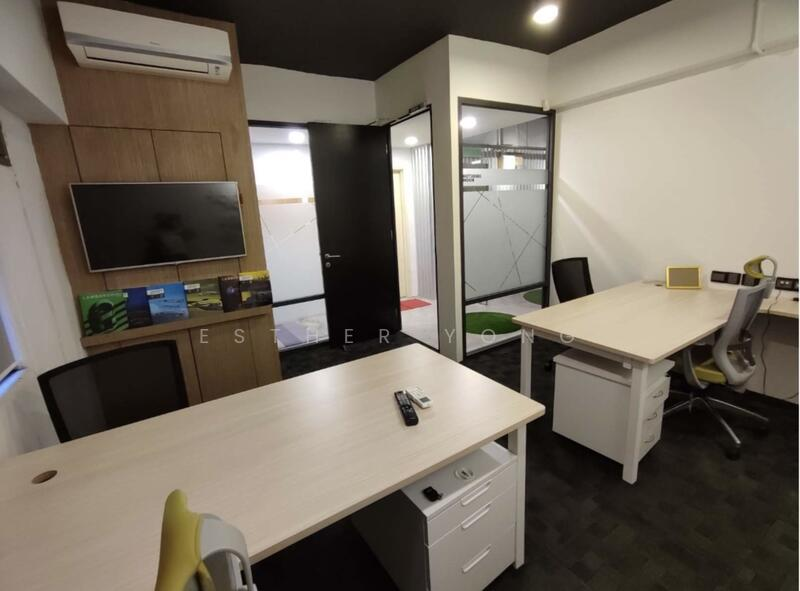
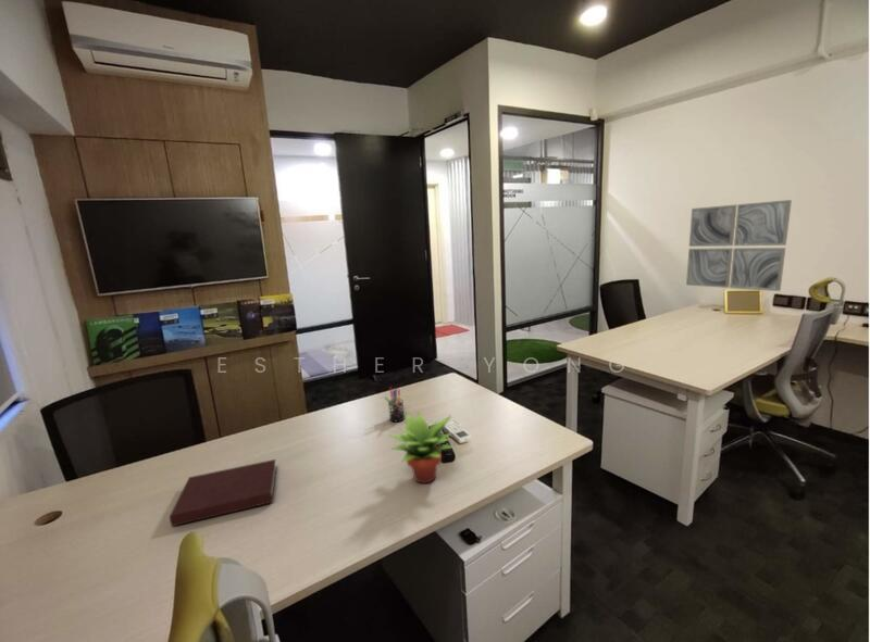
+ pen holder (394, 404)
+ notebook (228, 489)
+ succulent plant (422, 446)
+ wall art (732, 248)
